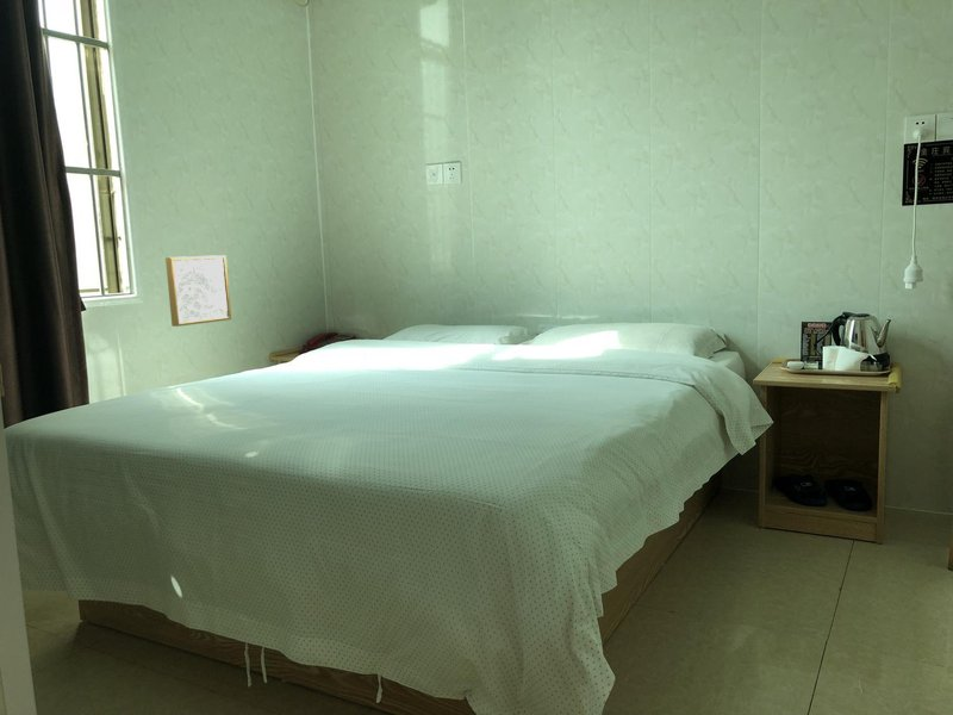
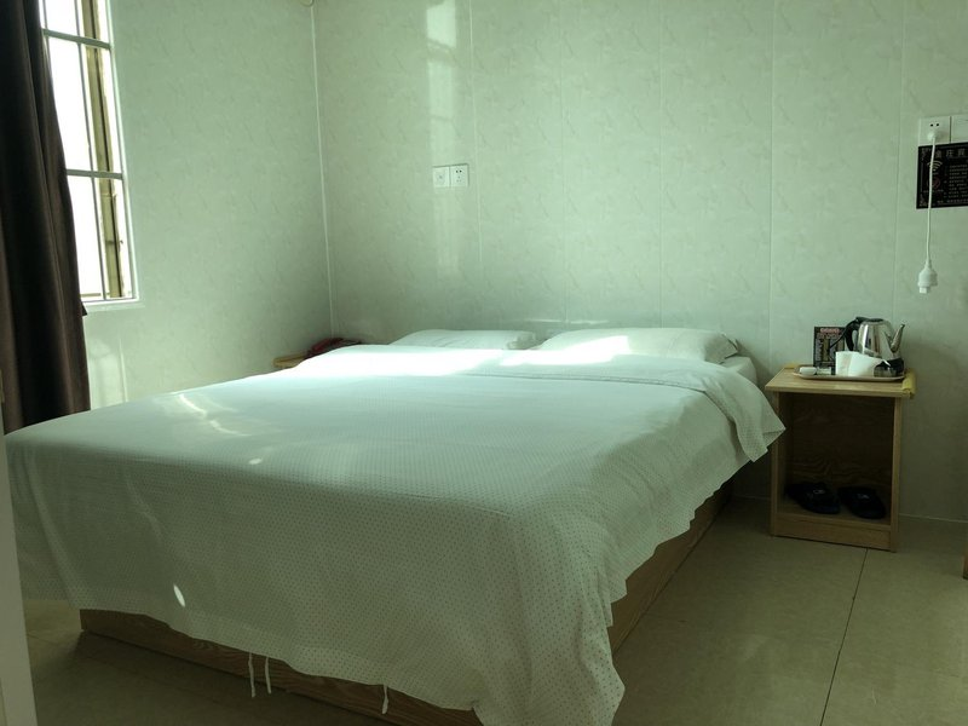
- wall art (199, 290)
